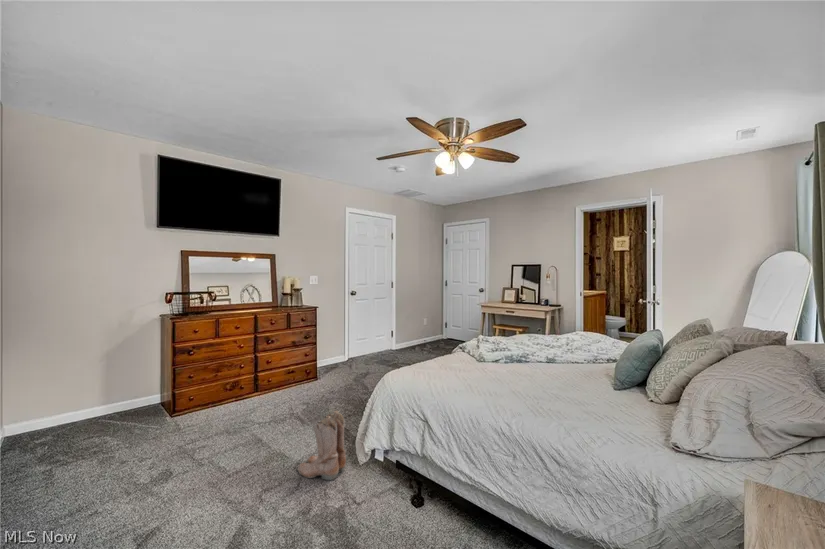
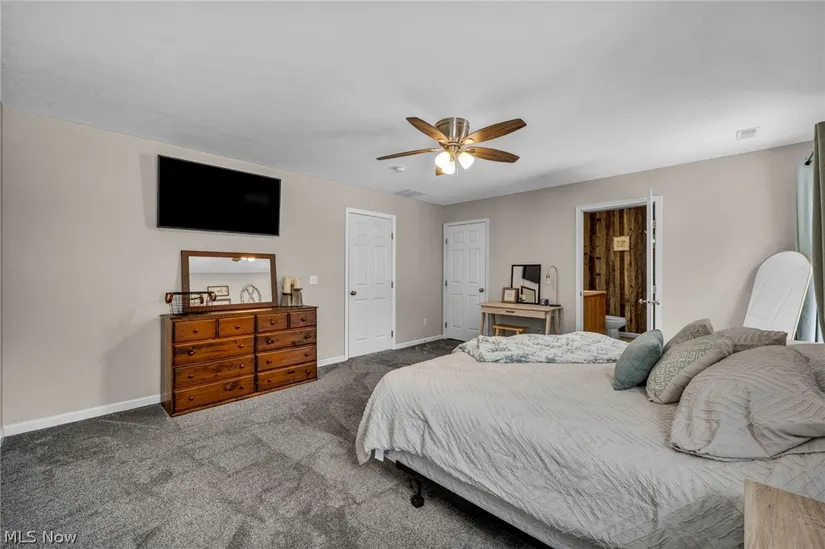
- boots (321, 442)
